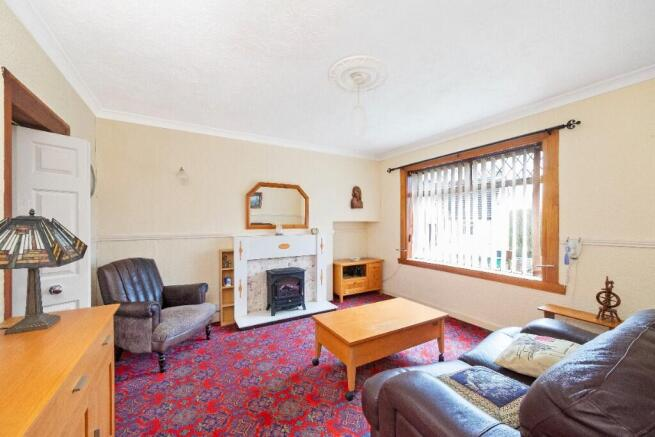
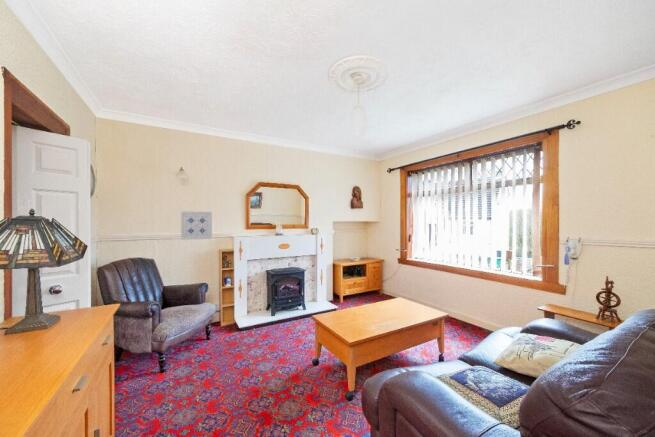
+ wall art (196, 225)
